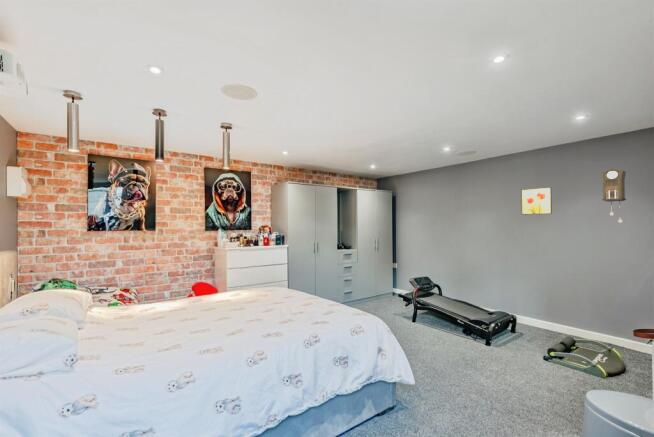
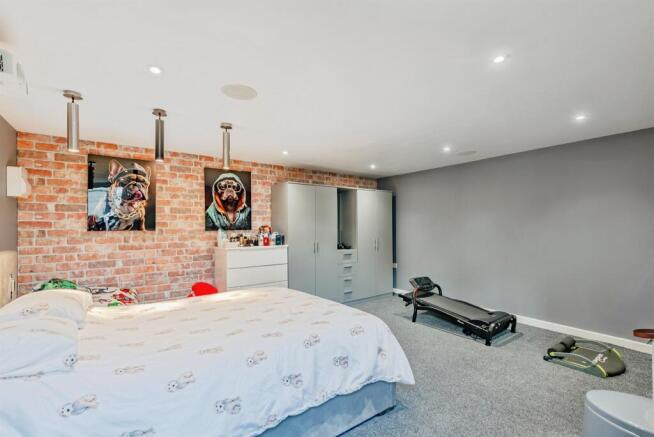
- wall art (536, 201)
- pendulum clock (613, 195)
